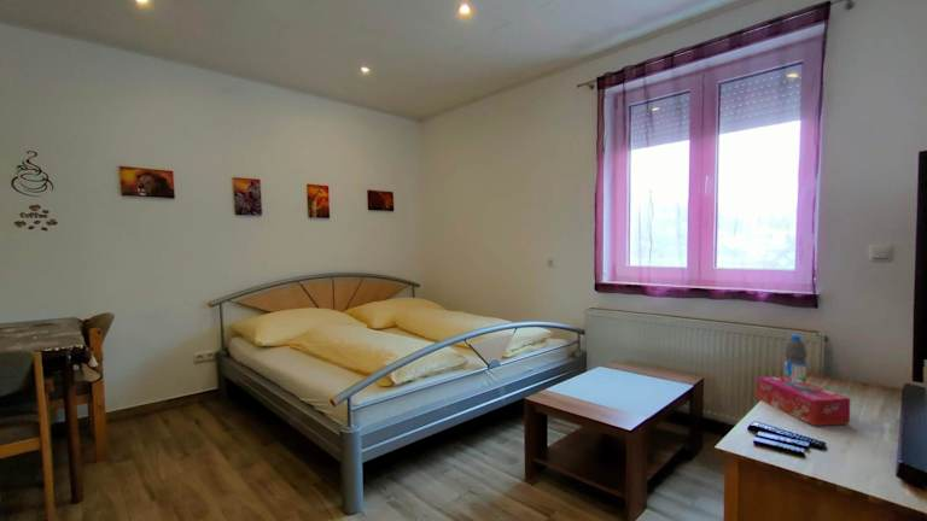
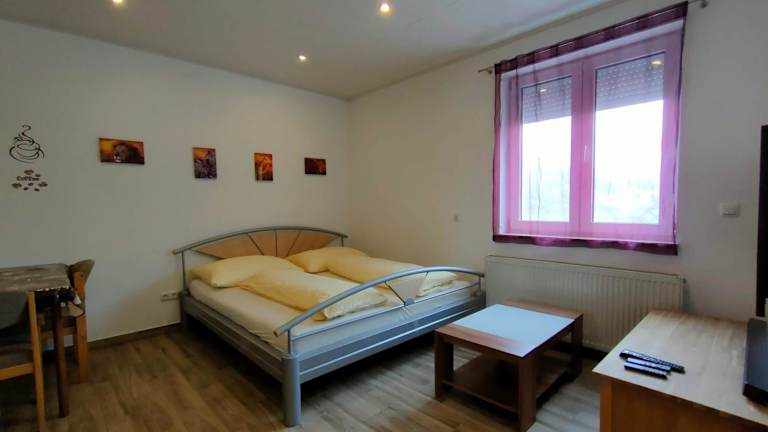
- water bottle (794, 361)
- tissue box (799, 398)
